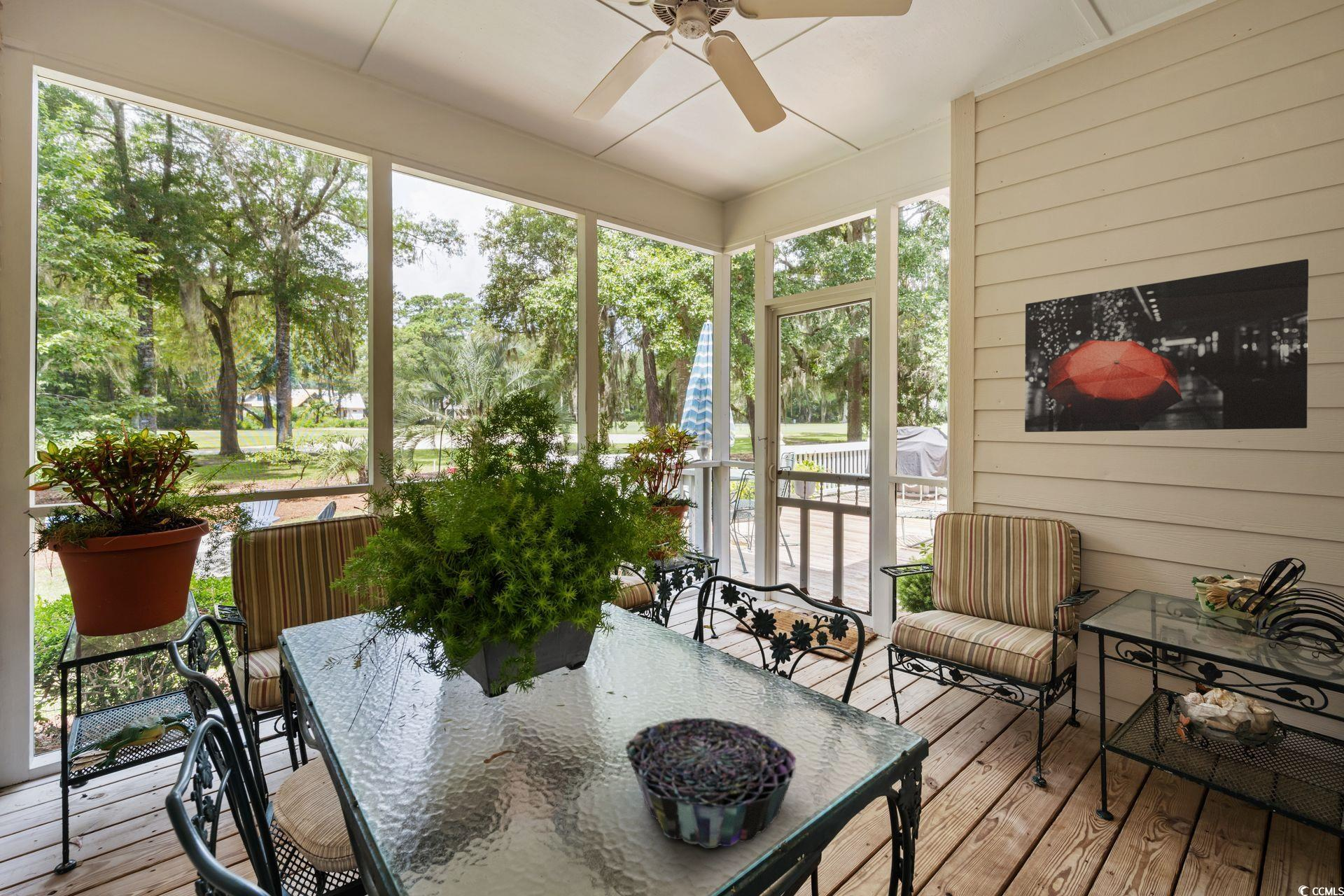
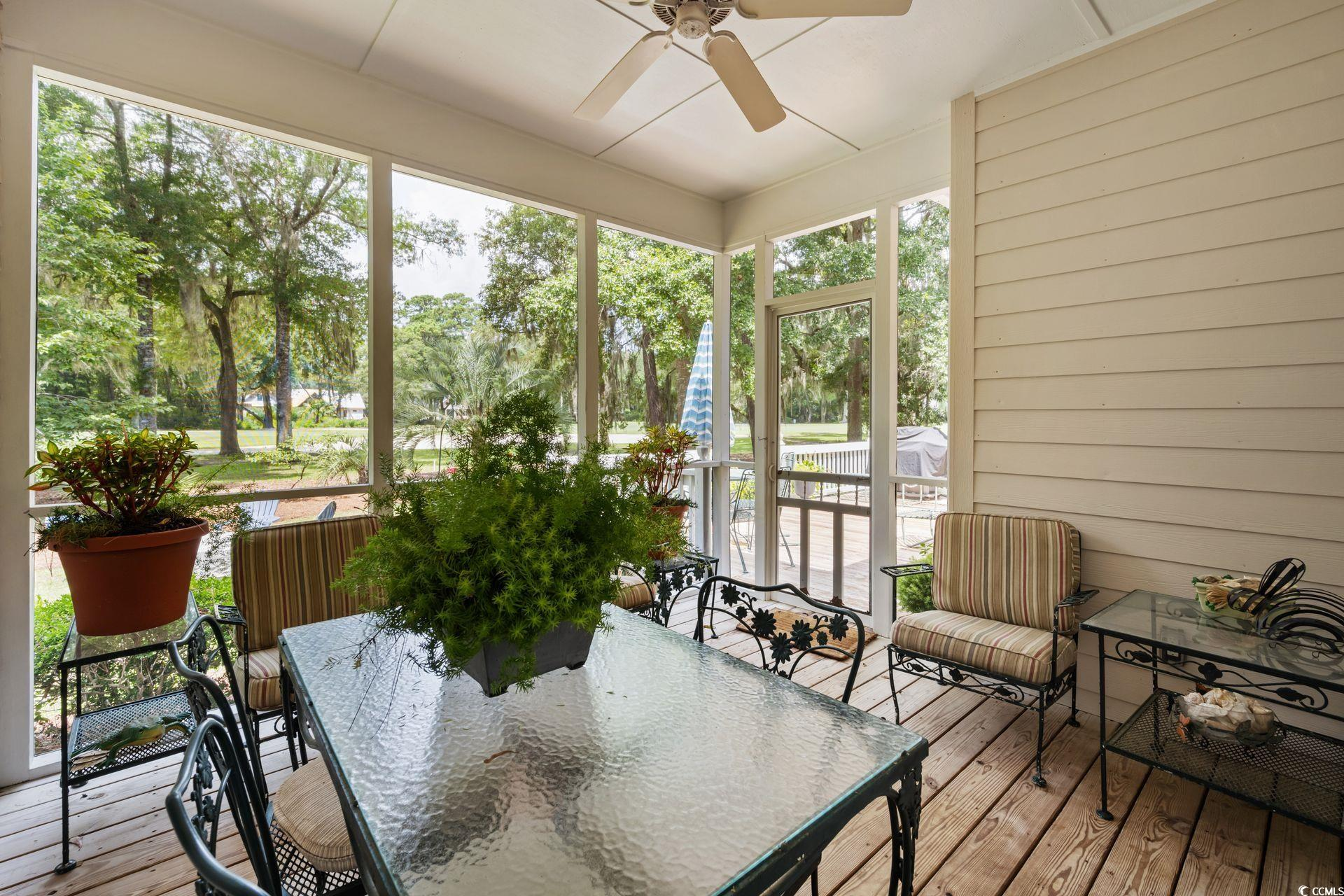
- decorative bowl (706, 780)
- wall art (1147, 358)
